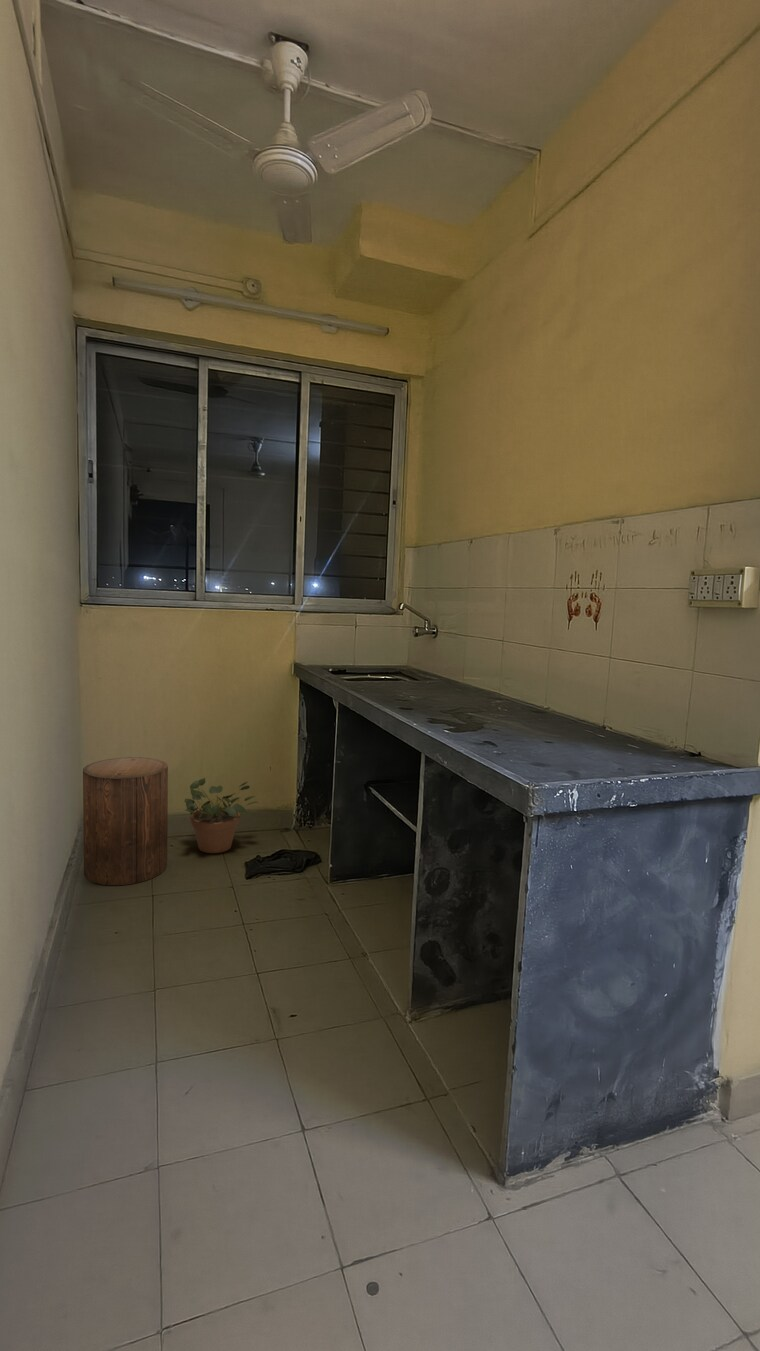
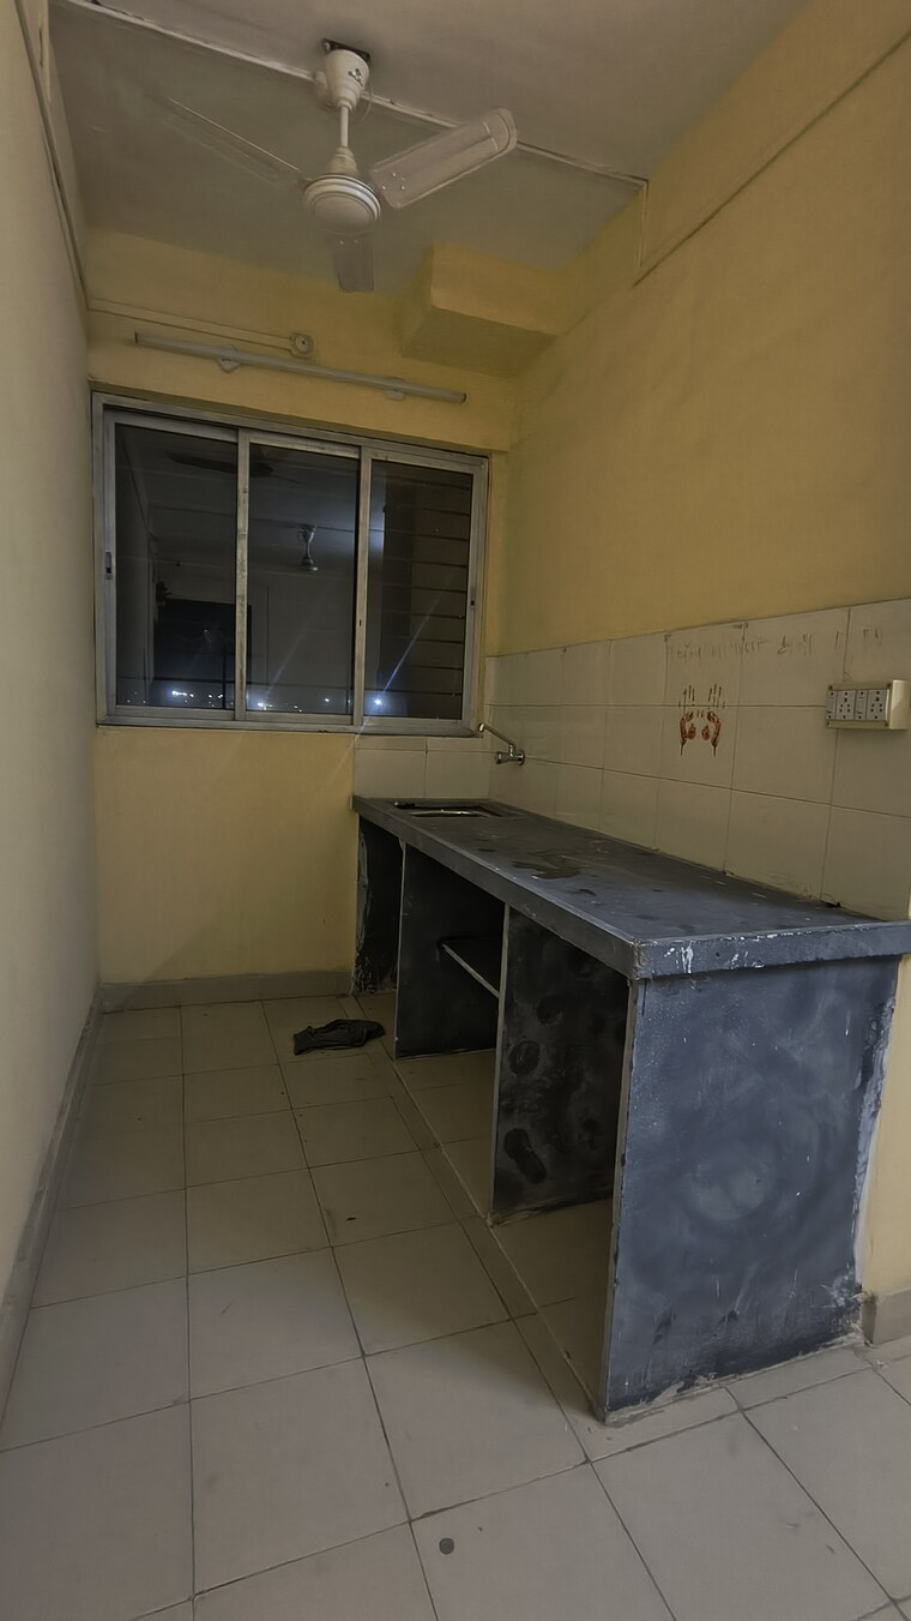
- stool (126, 818)
- potted plant (221, 814)
